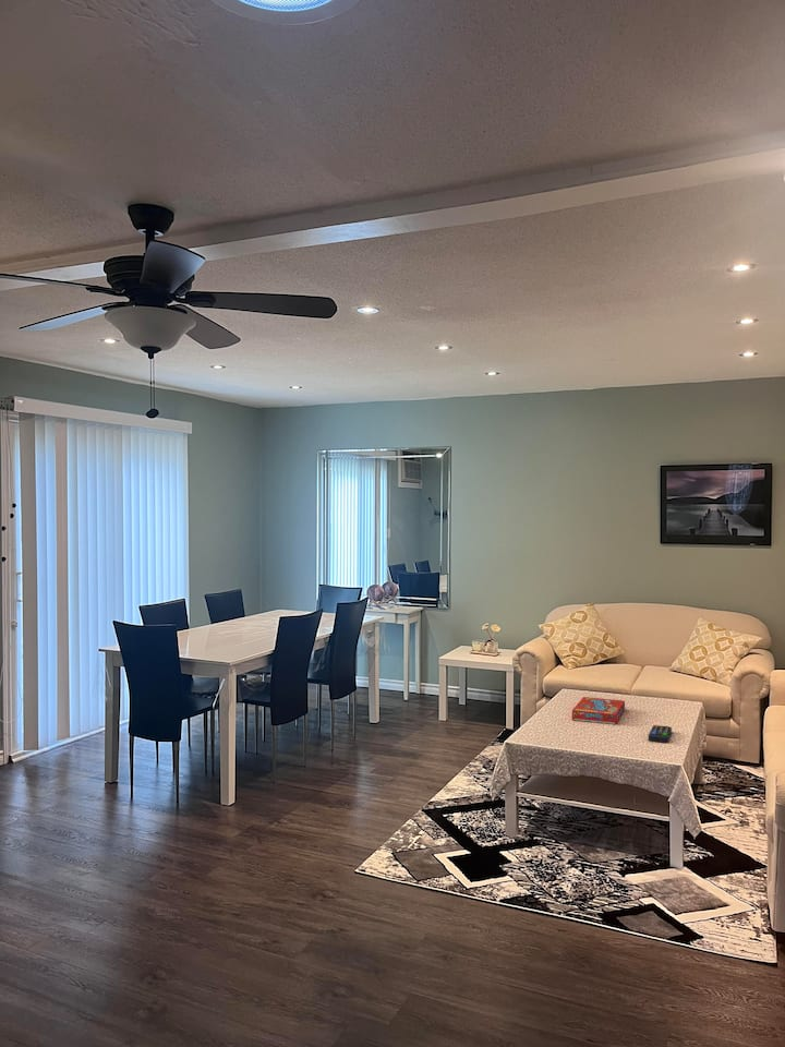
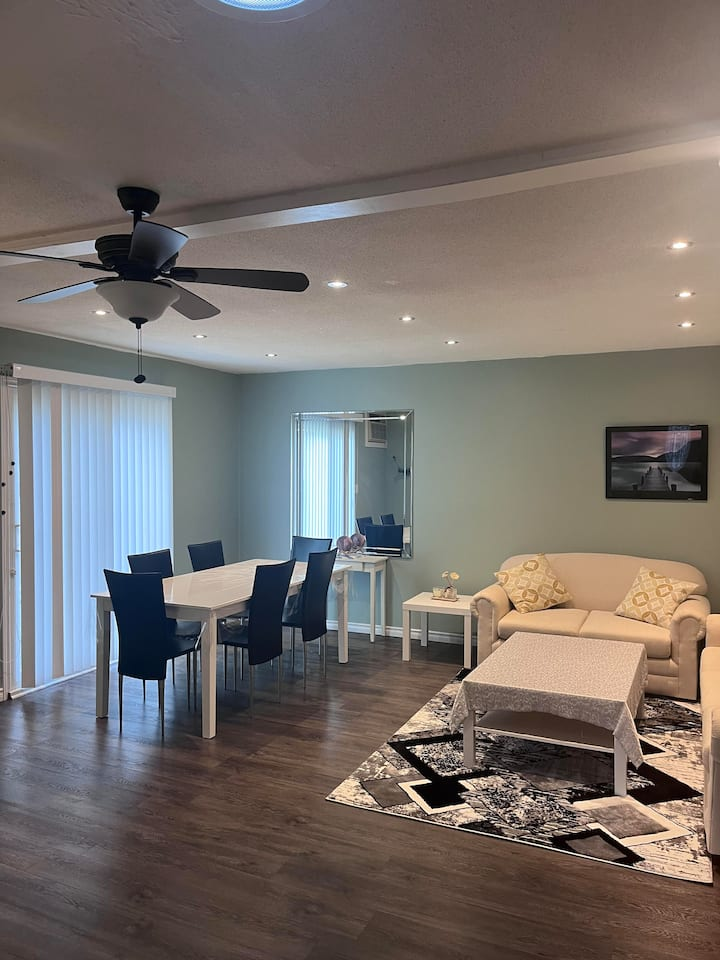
- snack box (599, 709)
- remote control (660, 733)
